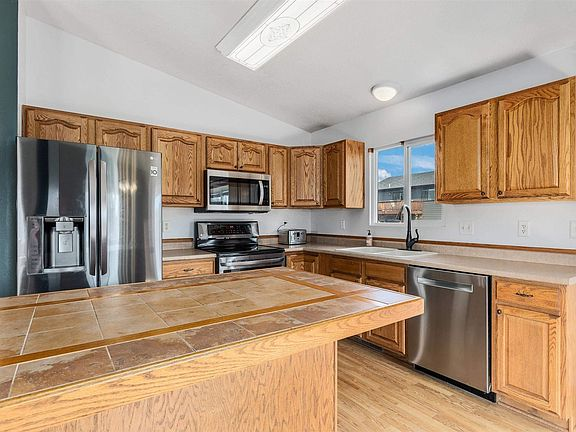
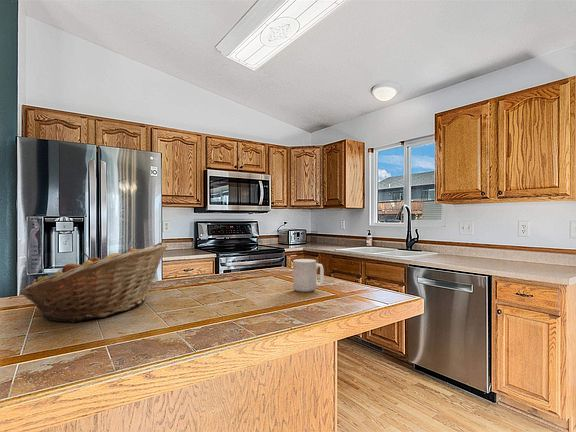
+ fruit basket (105, 275)
+ mug (307, 274)
